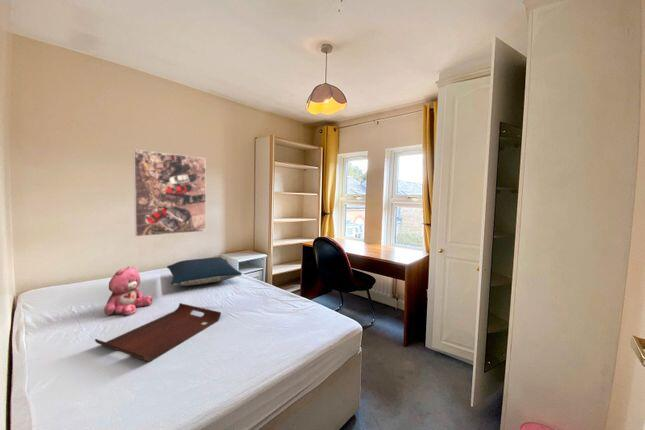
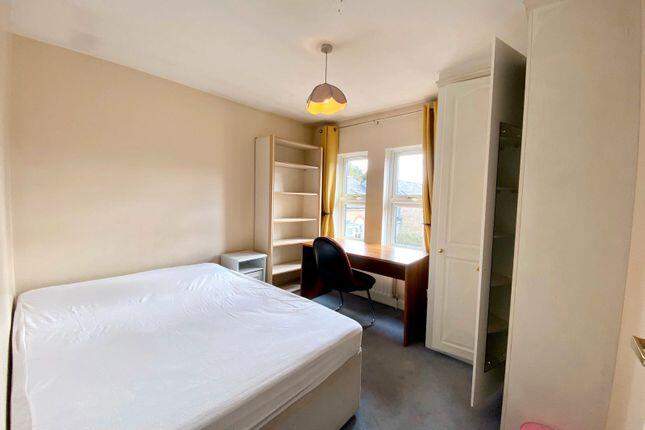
- pillow (203, 270)
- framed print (173, 194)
- teddy bear (128, 288)
- serving tray (165, 328)
